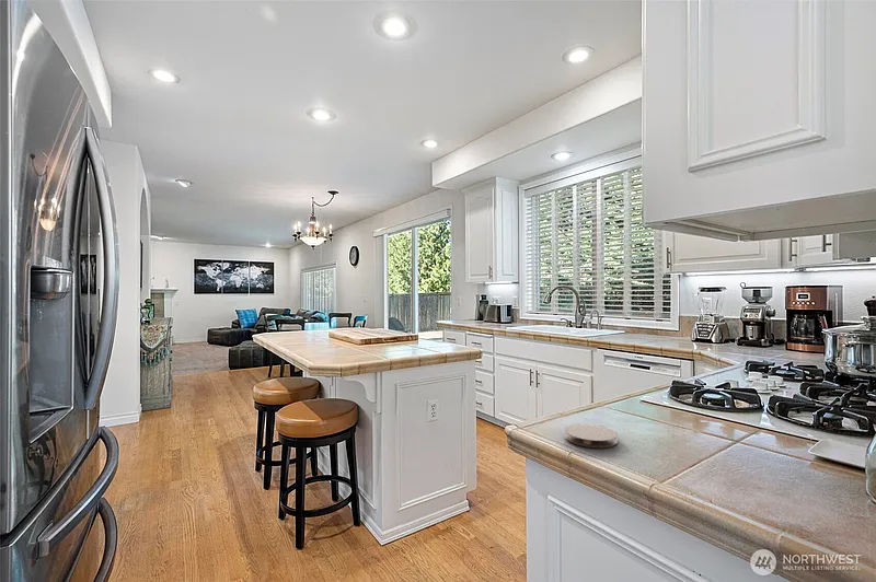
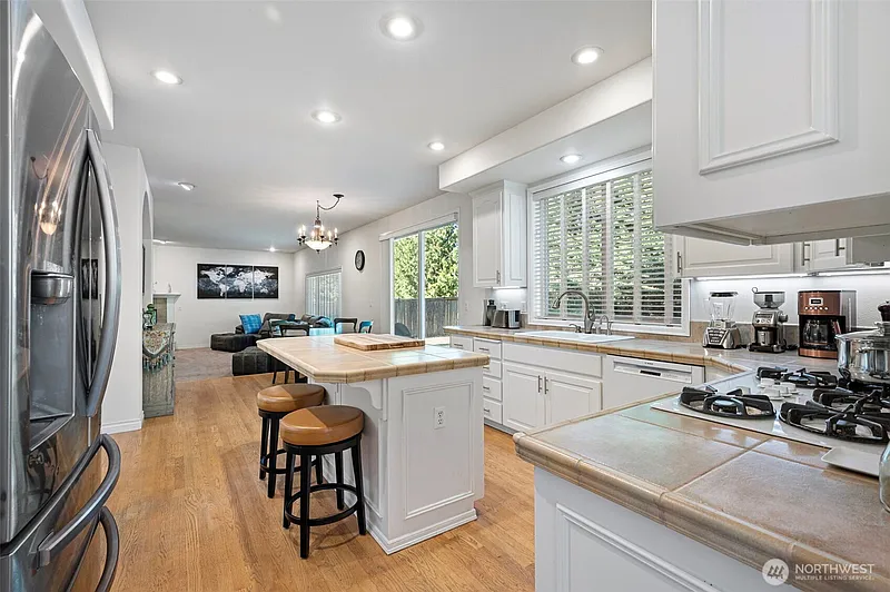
- coaster (590, 434)
